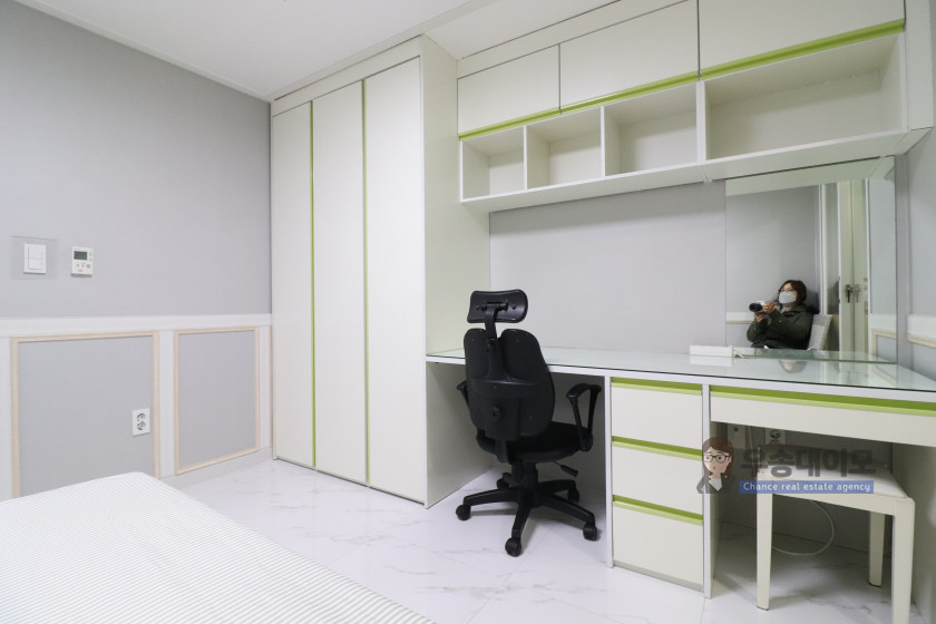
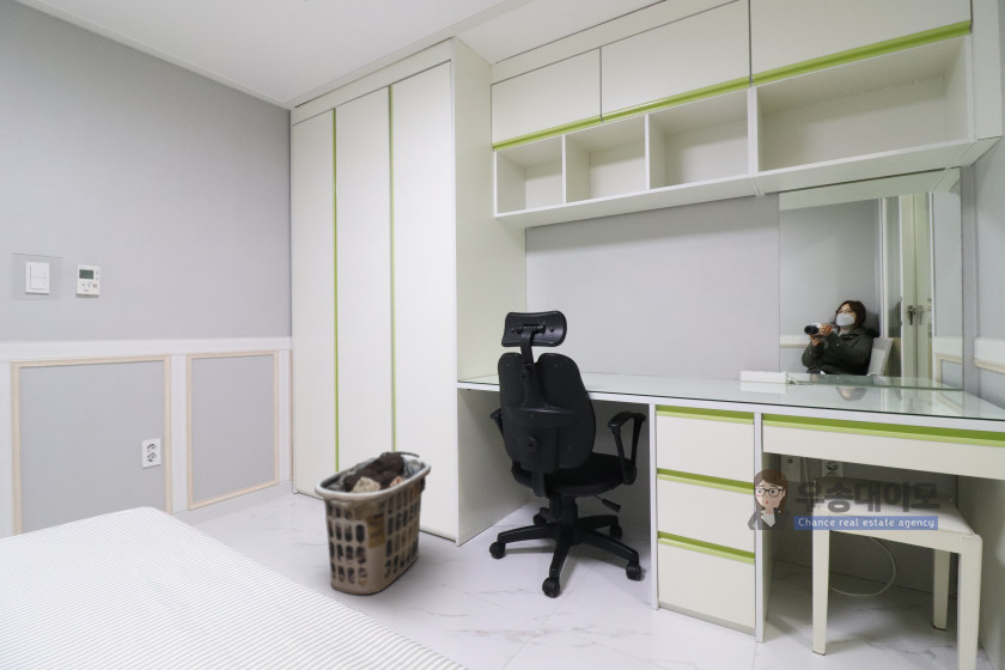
+ clothes hamper (376, 512)
